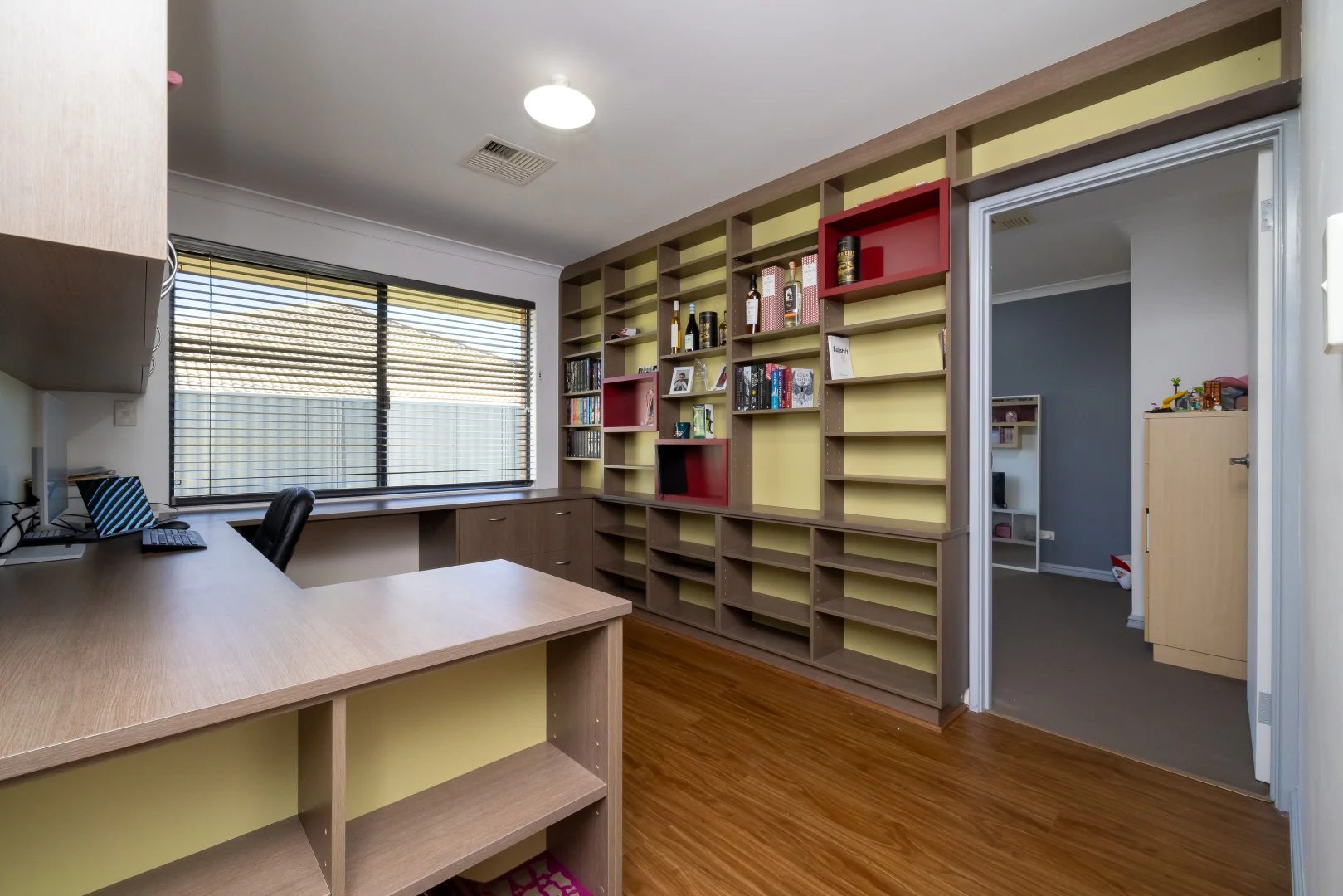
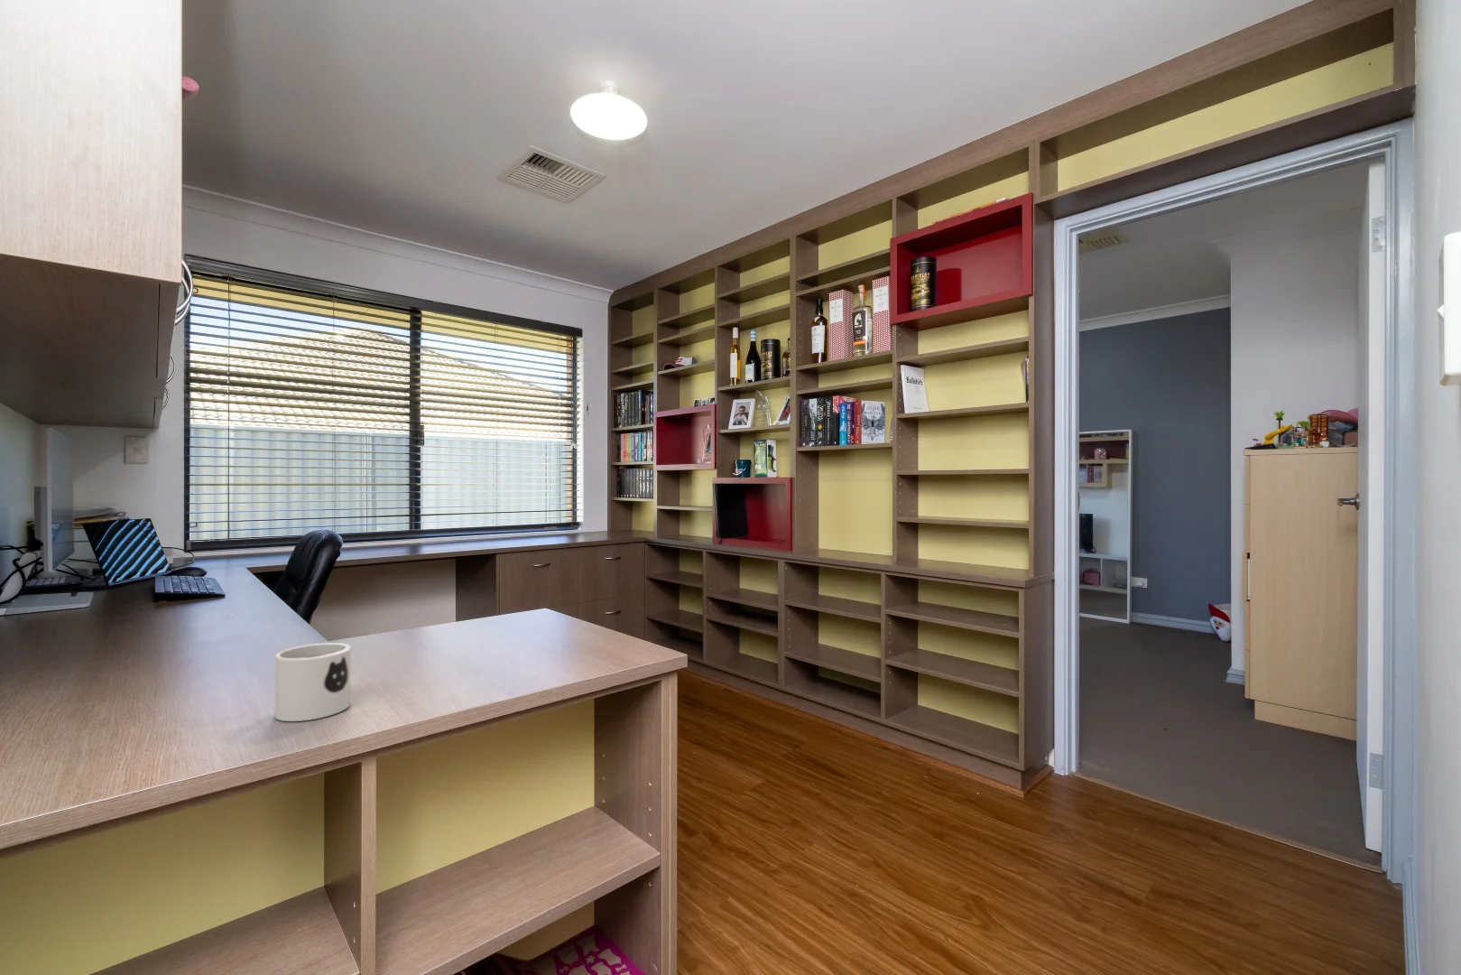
+ mug (313, 678)
